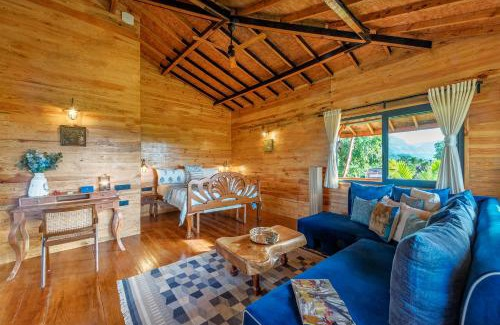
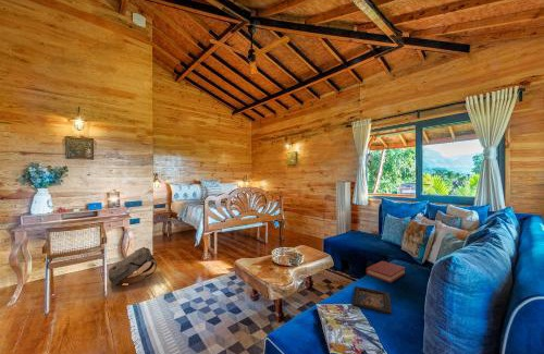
+ tablet (371, 298)
+ hardback book (385, 270)
+ backpack (133, 265)
